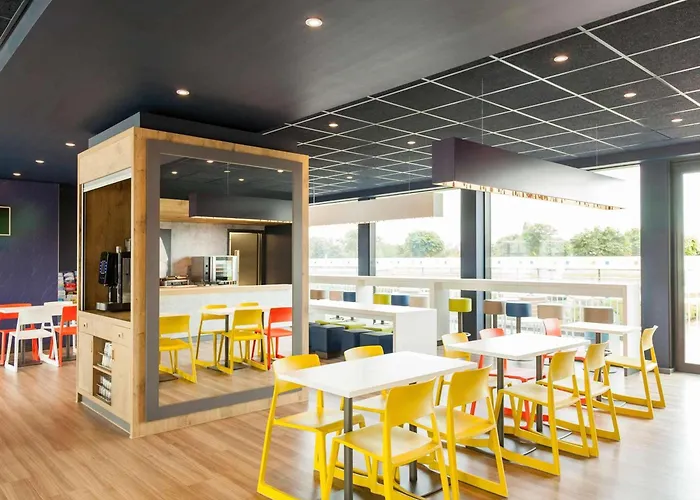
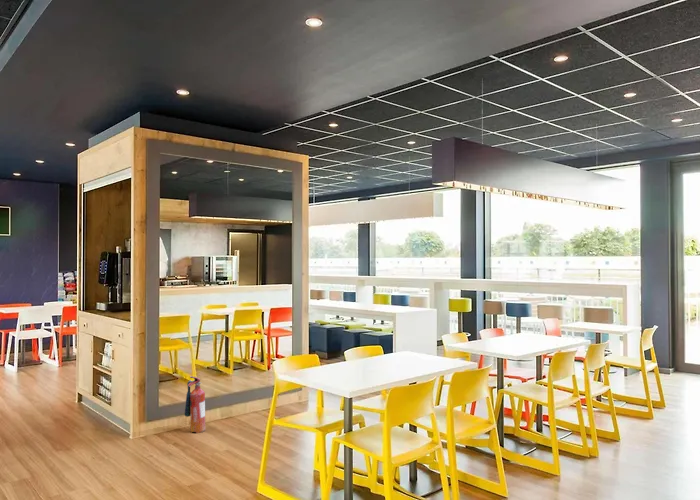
+ fire extinguisher (193, 402)
